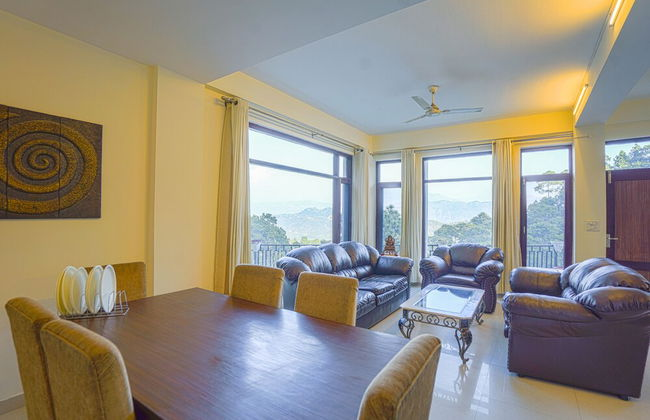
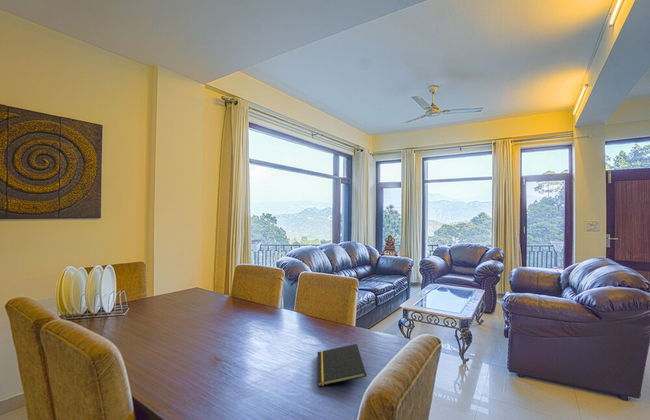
+ notepad (339, 363)
